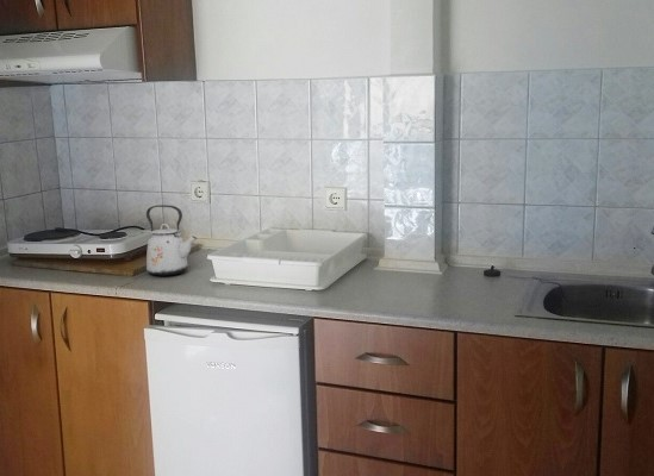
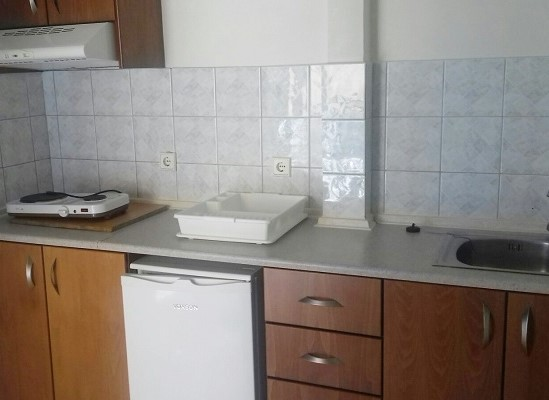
- kettle (172, 239)
